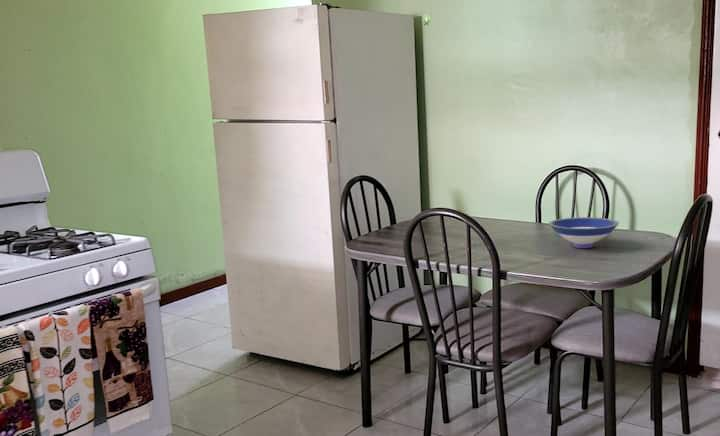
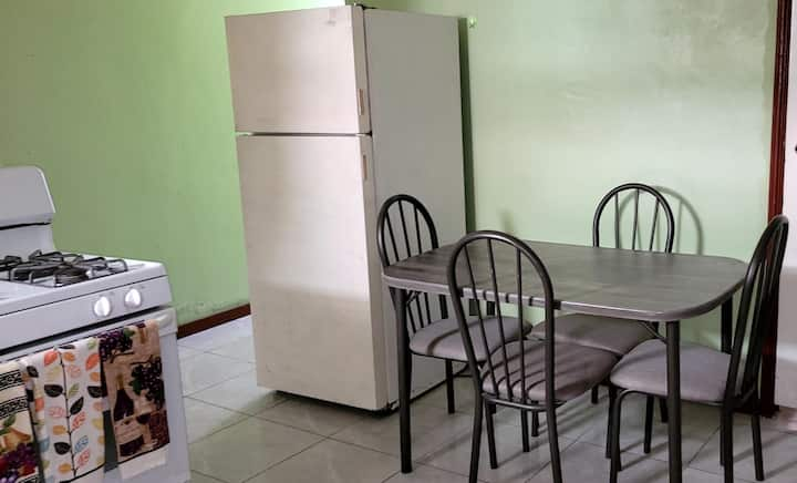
- bowl (583, 234)
